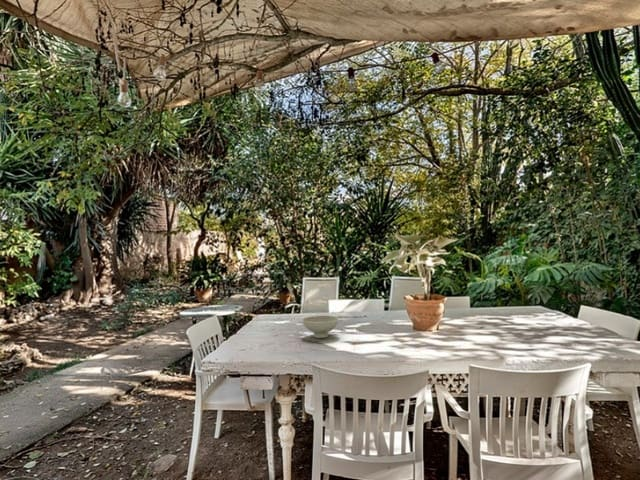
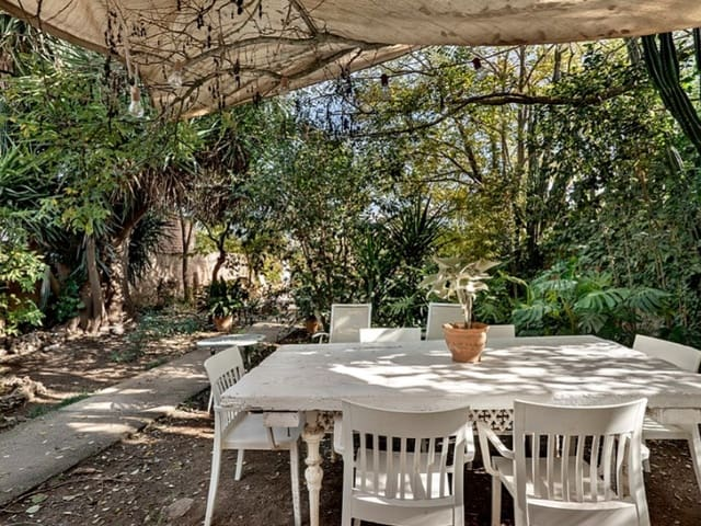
- bowl (320, 327)
